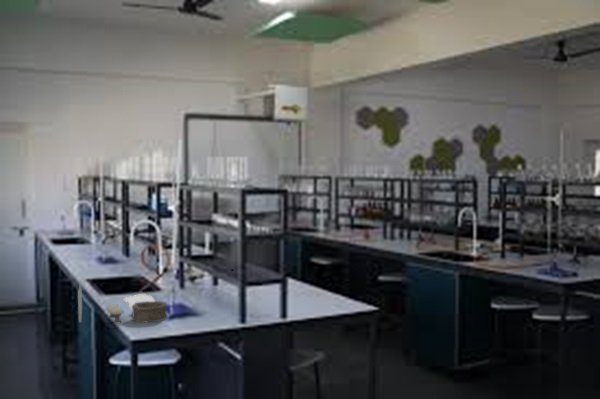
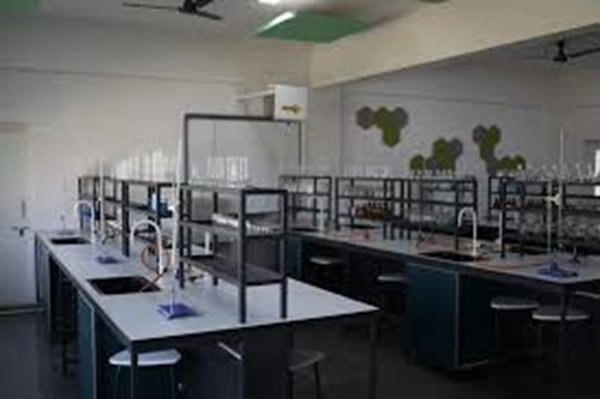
- garden set (124, 298)
